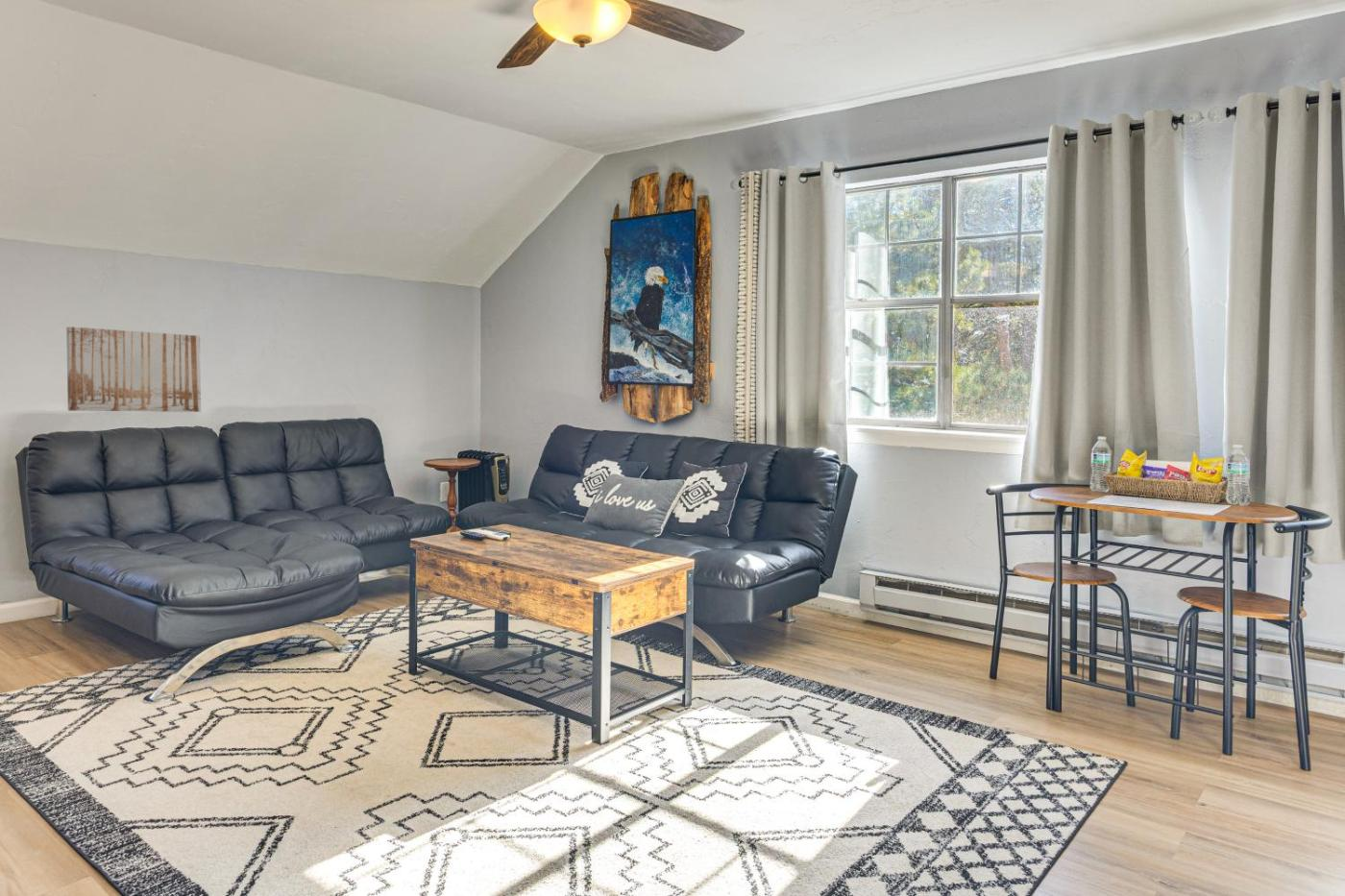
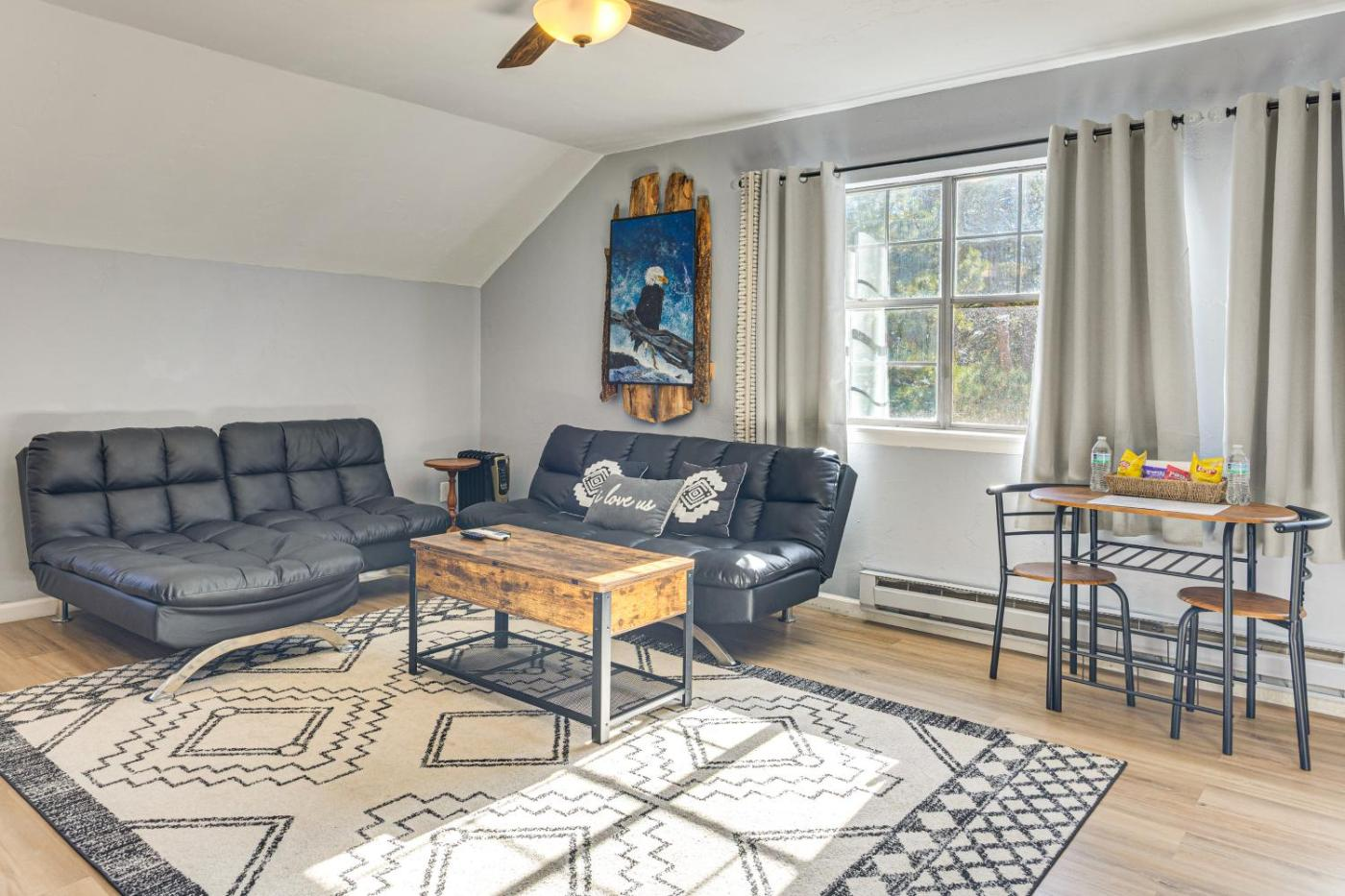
- wall art (136, 371)
